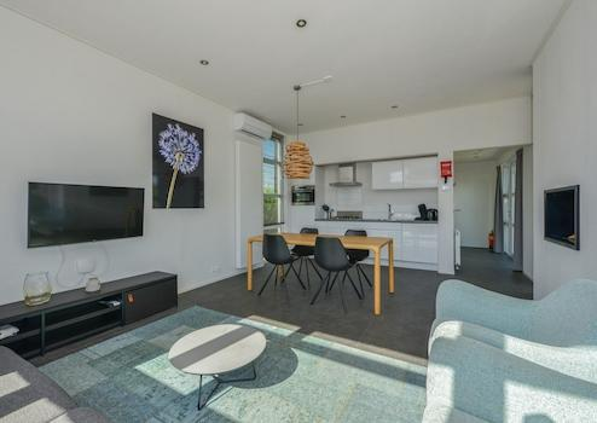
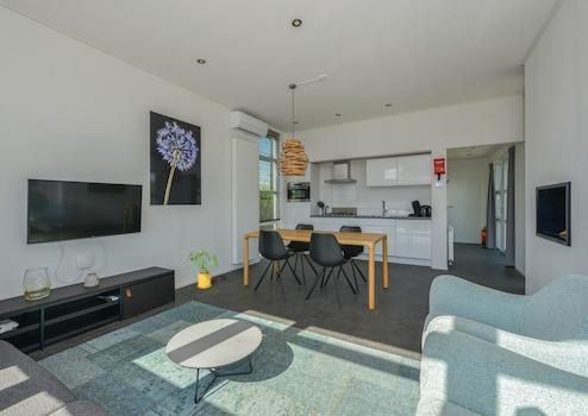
+ house plant (202, 269)
